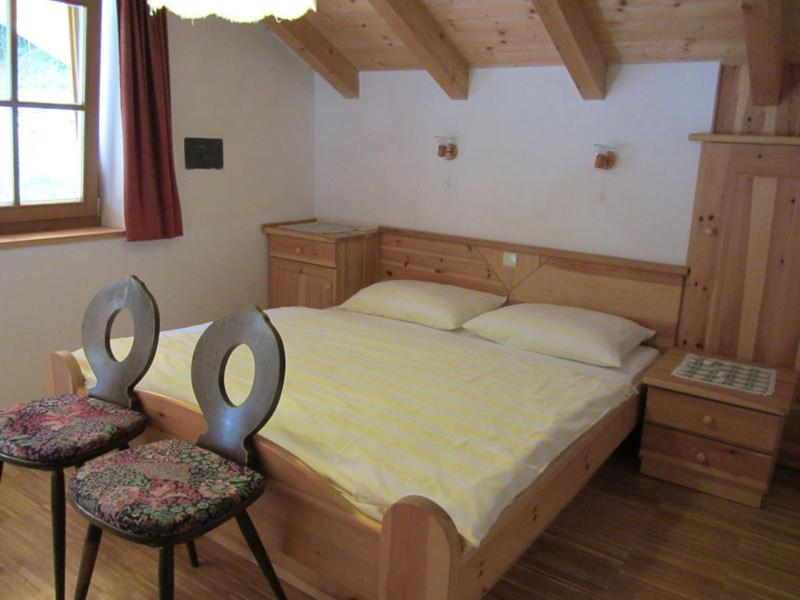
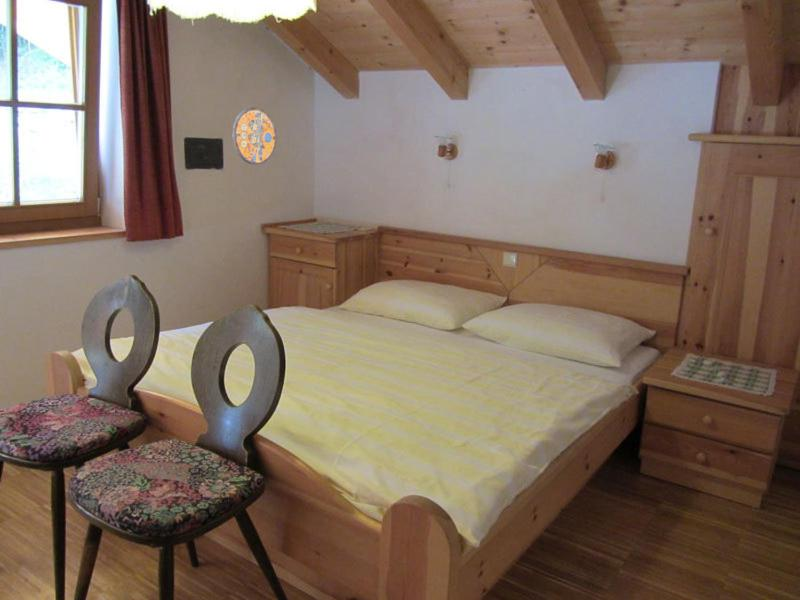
+ manhole cover (254, 136)
